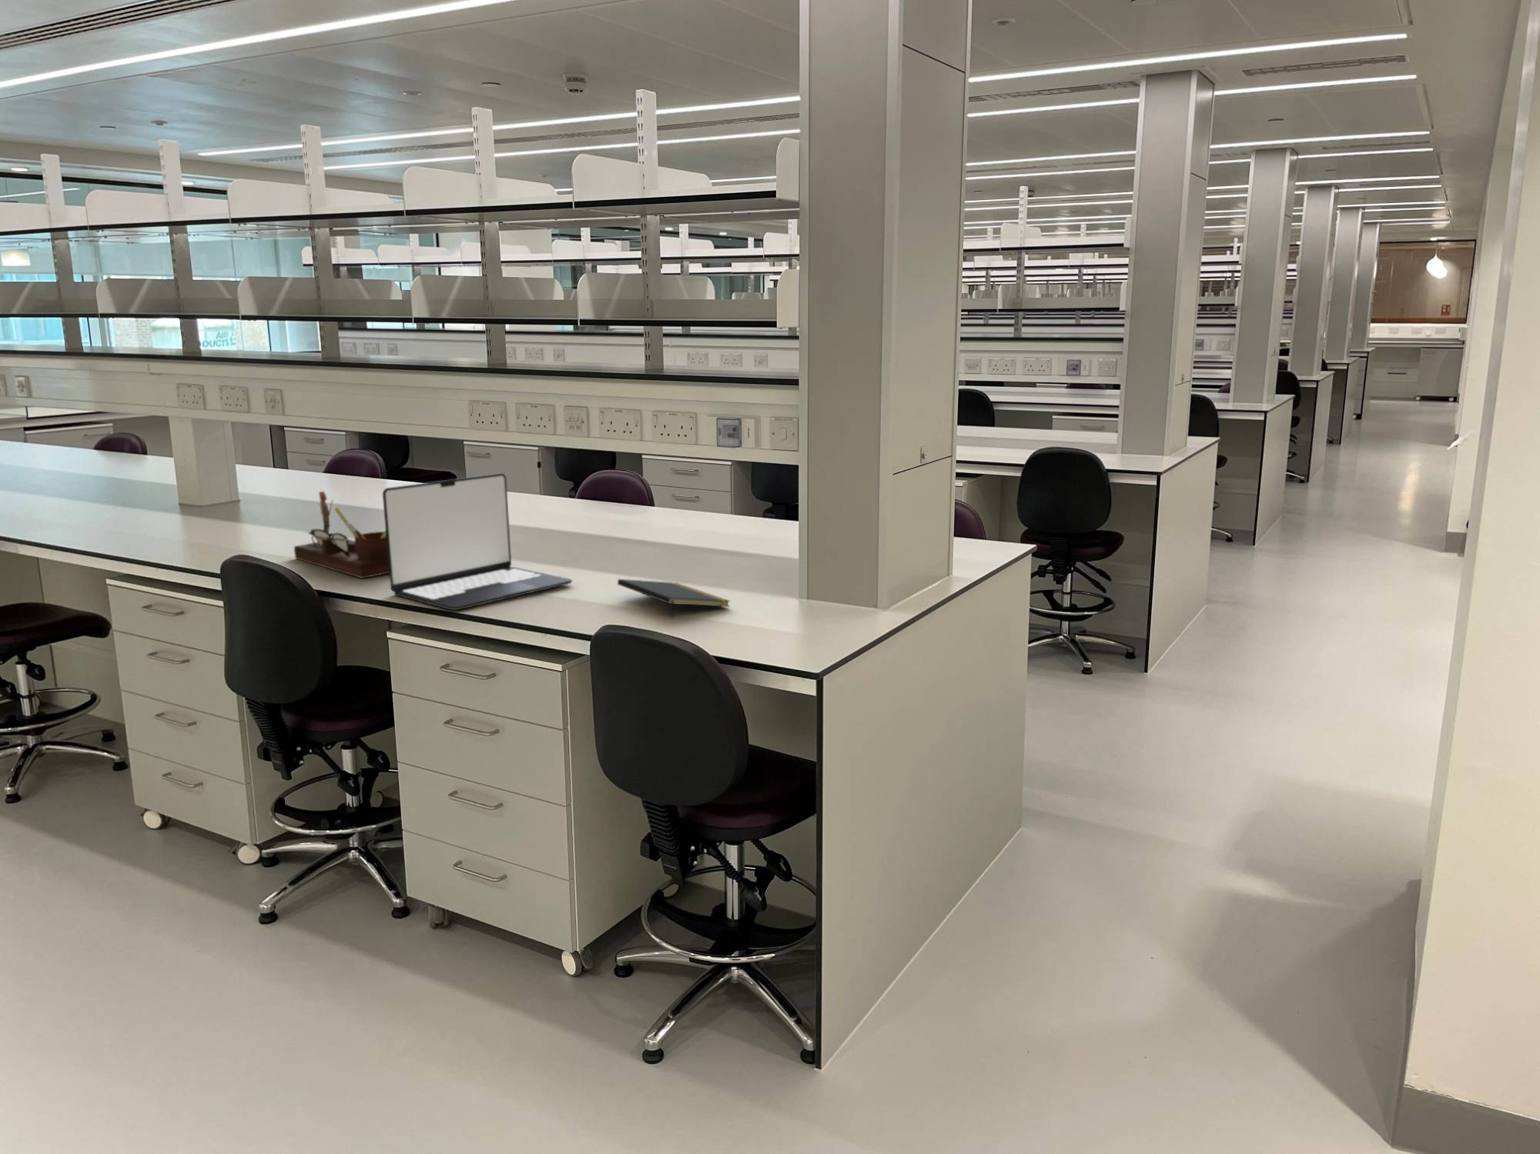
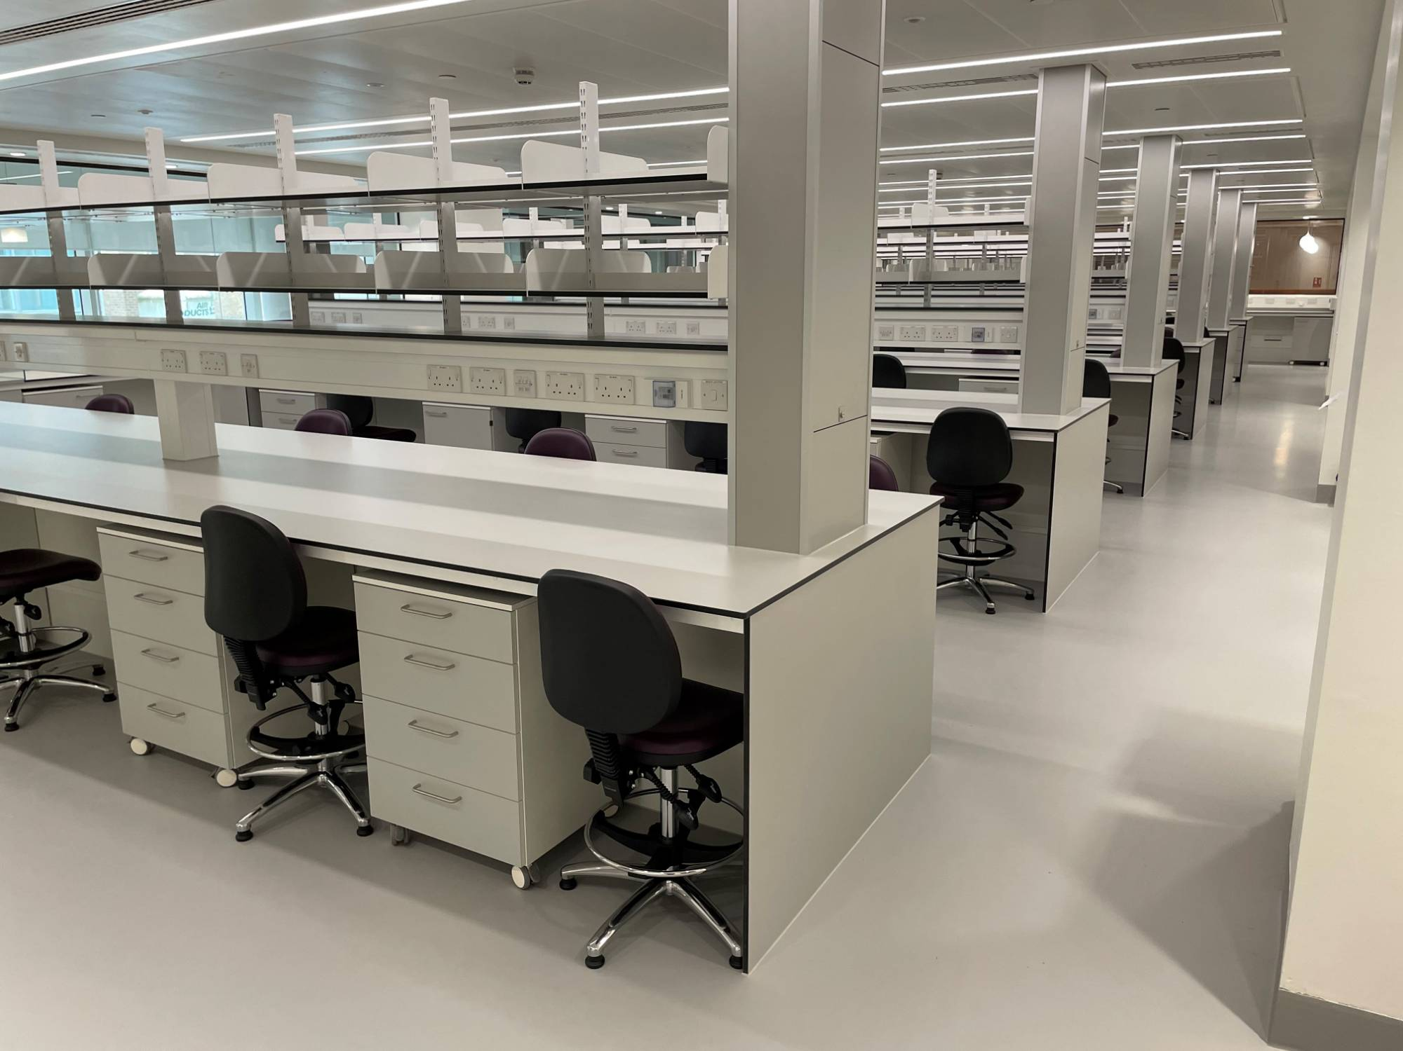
- notepad (673, 593)
- desk organizer (352, 531)
- laptop (481, 538)
